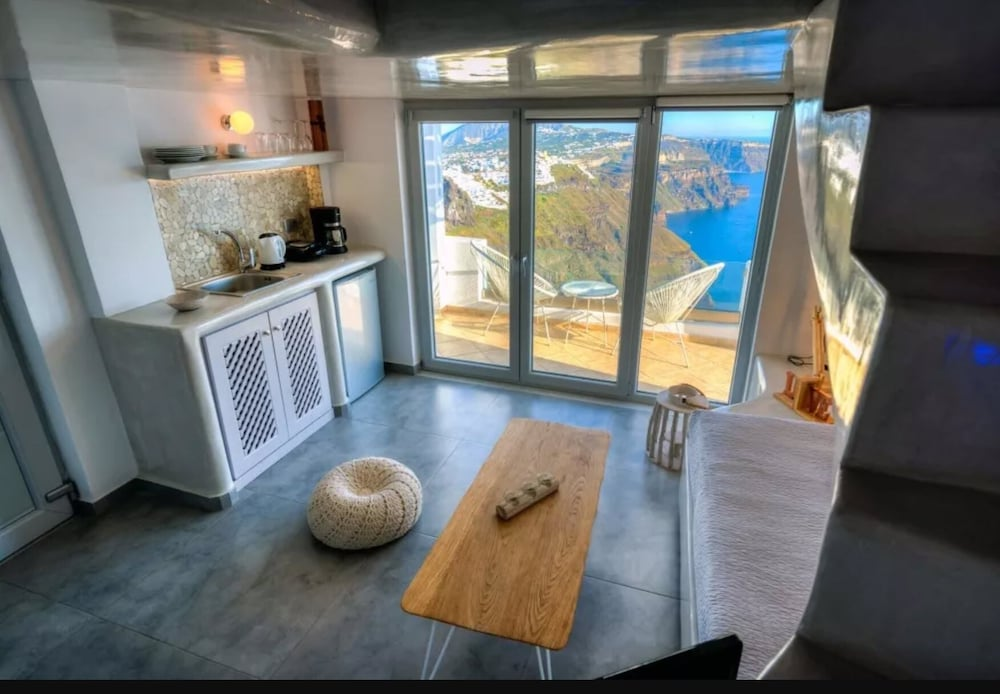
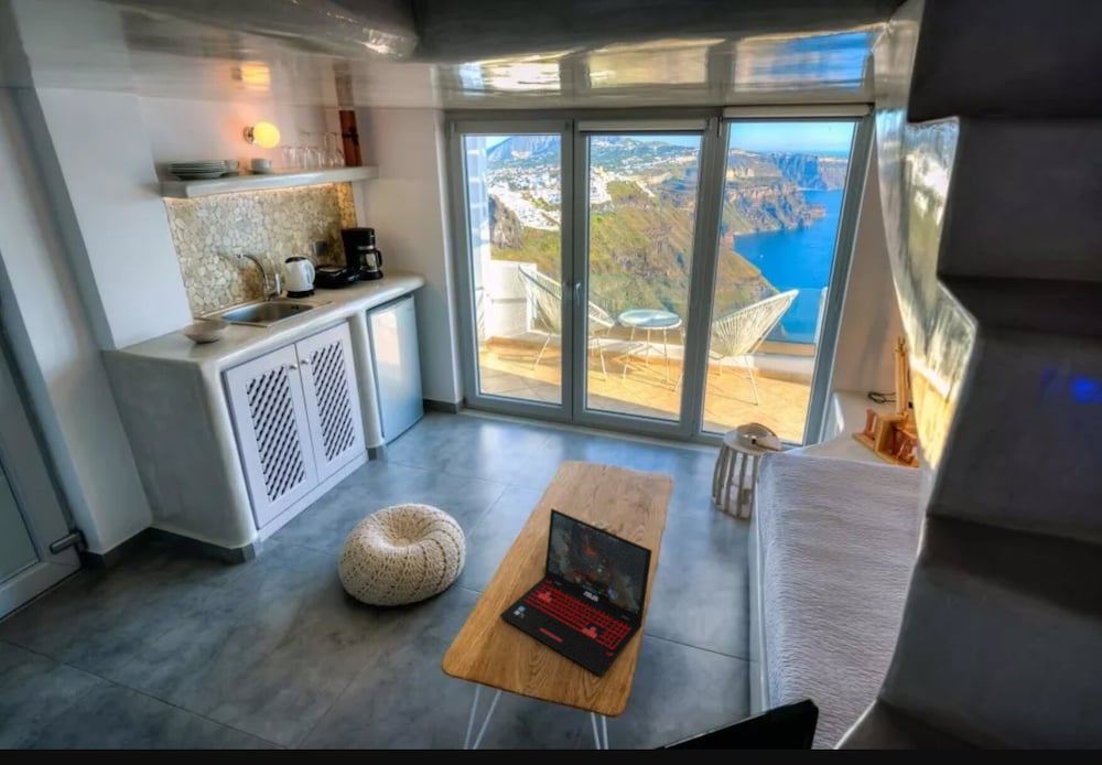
+ laptop (573, 585)
